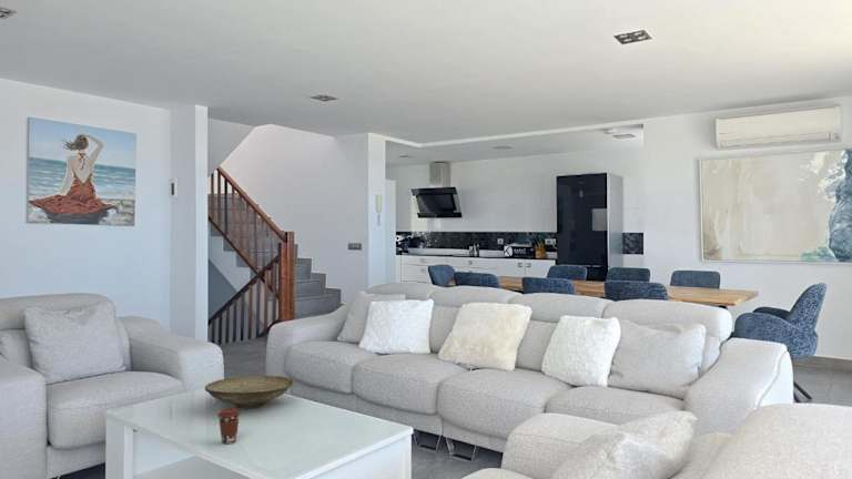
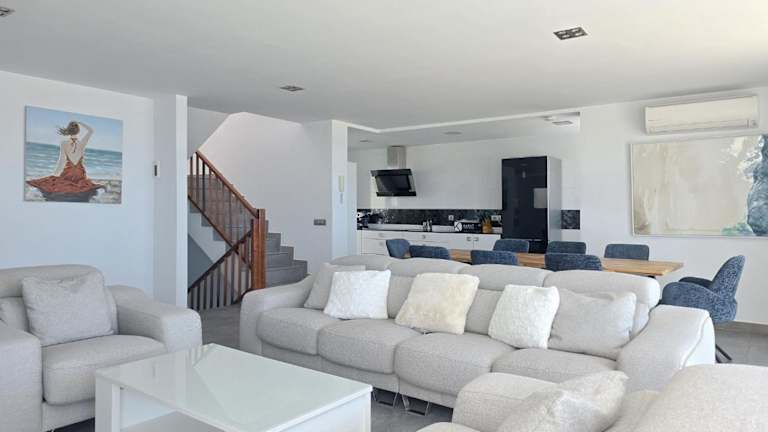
- decorative bowl (250, 394)
- coffee cup (229, 426)
